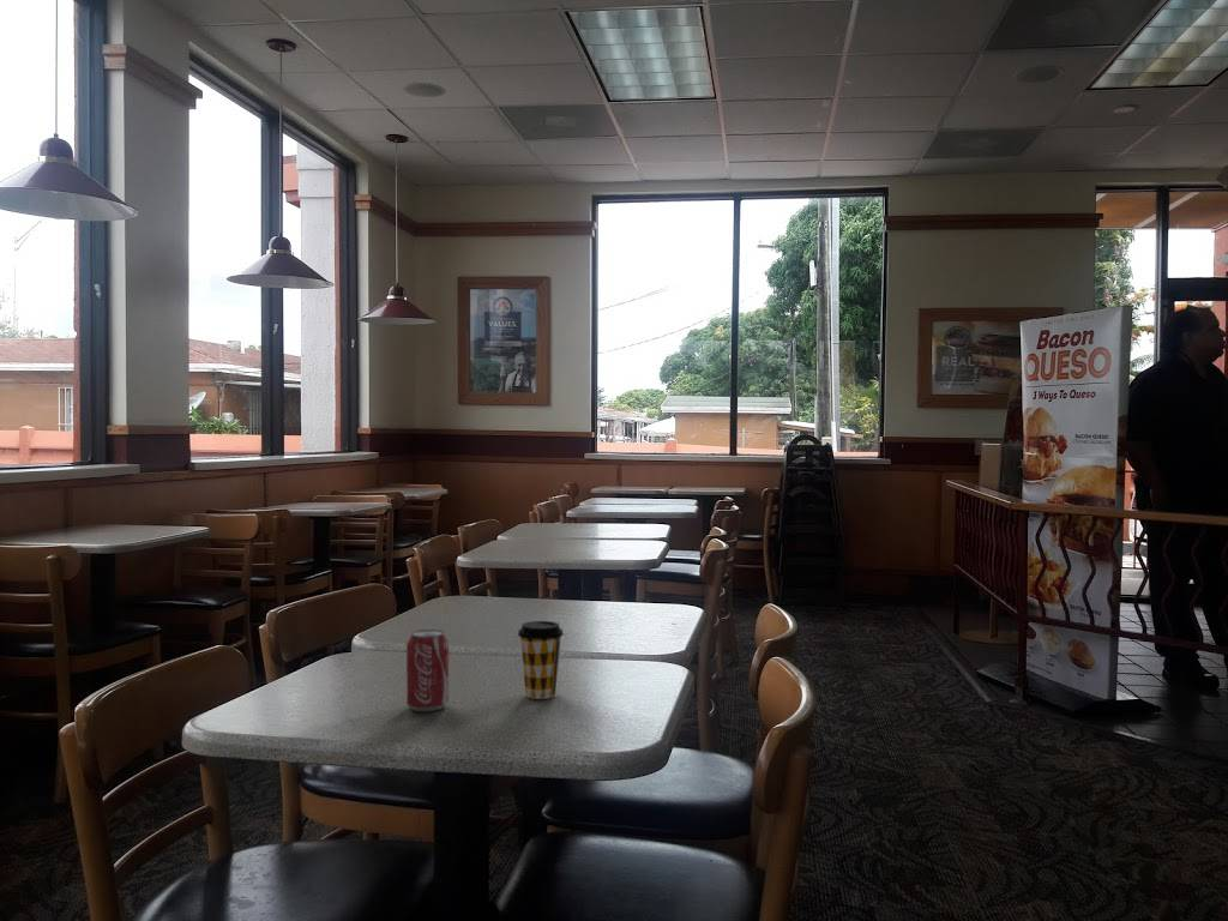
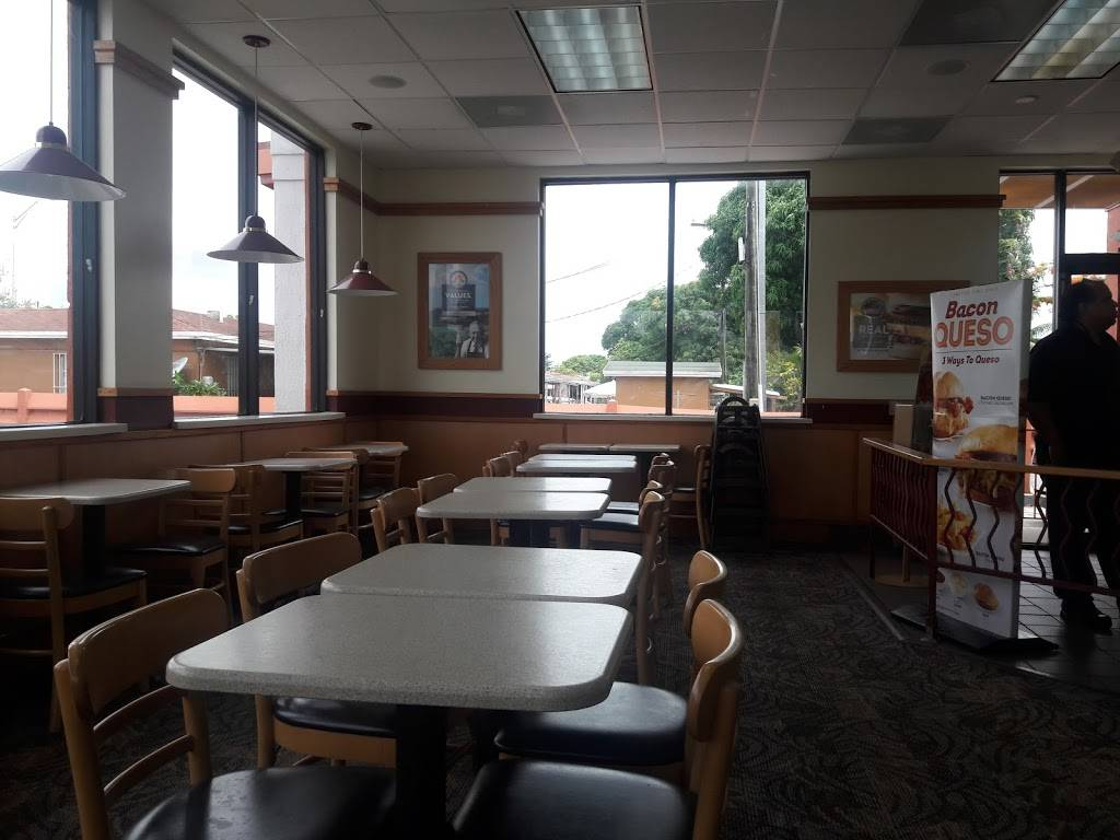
- beverage can (427, 669)
- coffee cup (540, 660)
